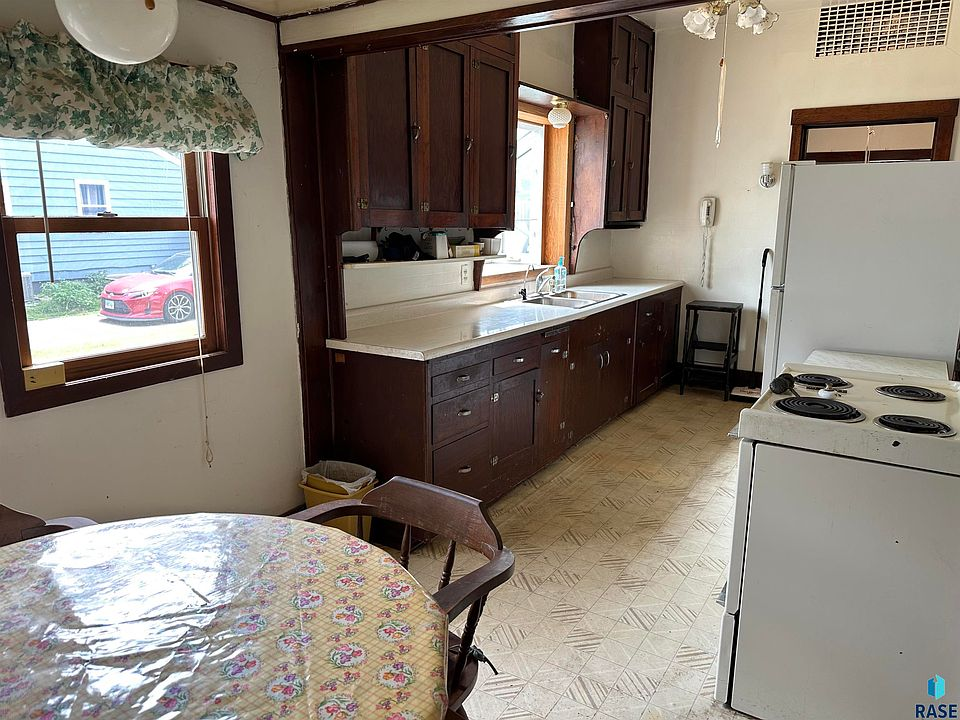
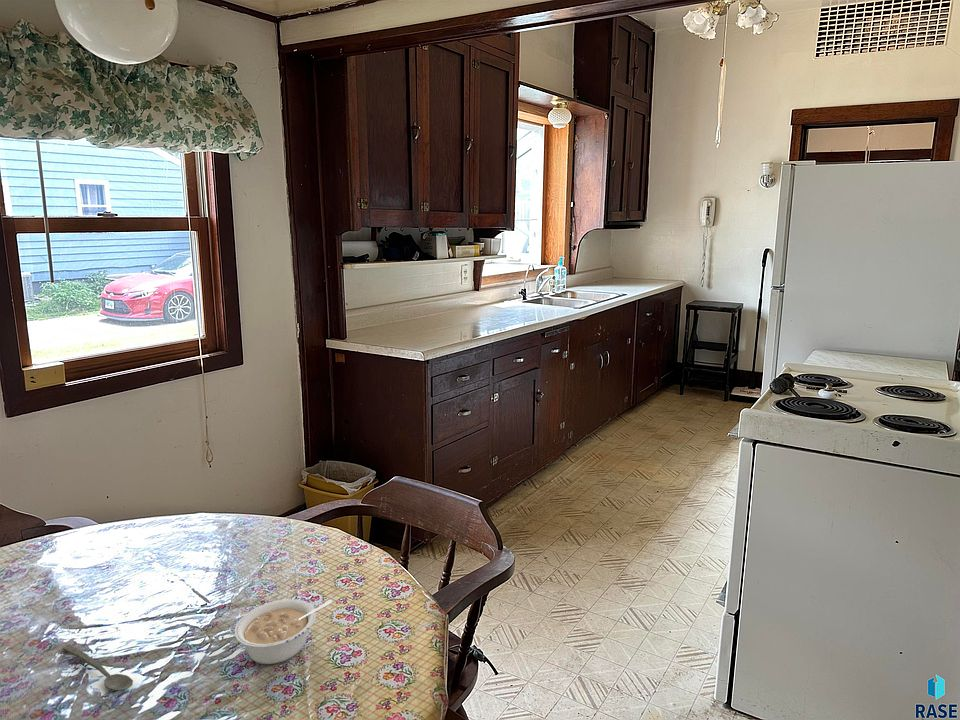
+ spoon (95, 665)
+ legume (279, 629)
